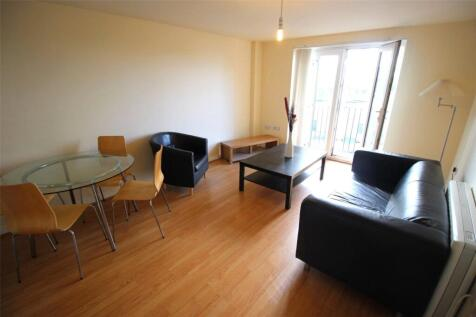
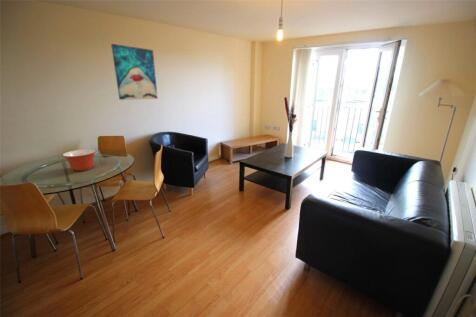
+ mixing bowl (81, 160)
+ wall art (136, 74)
